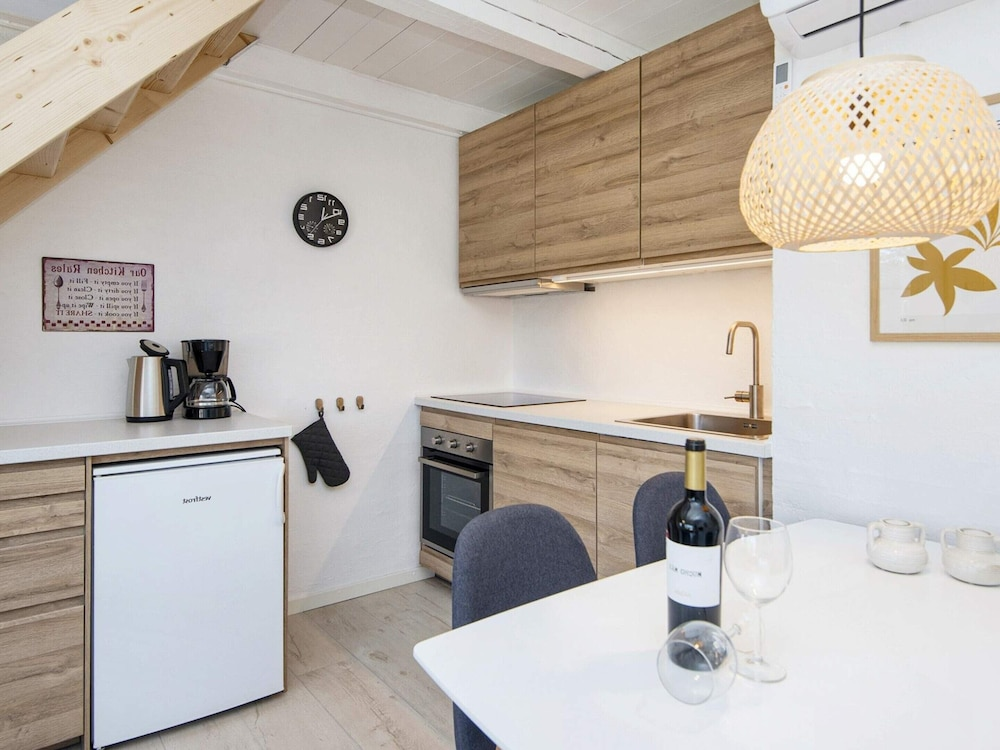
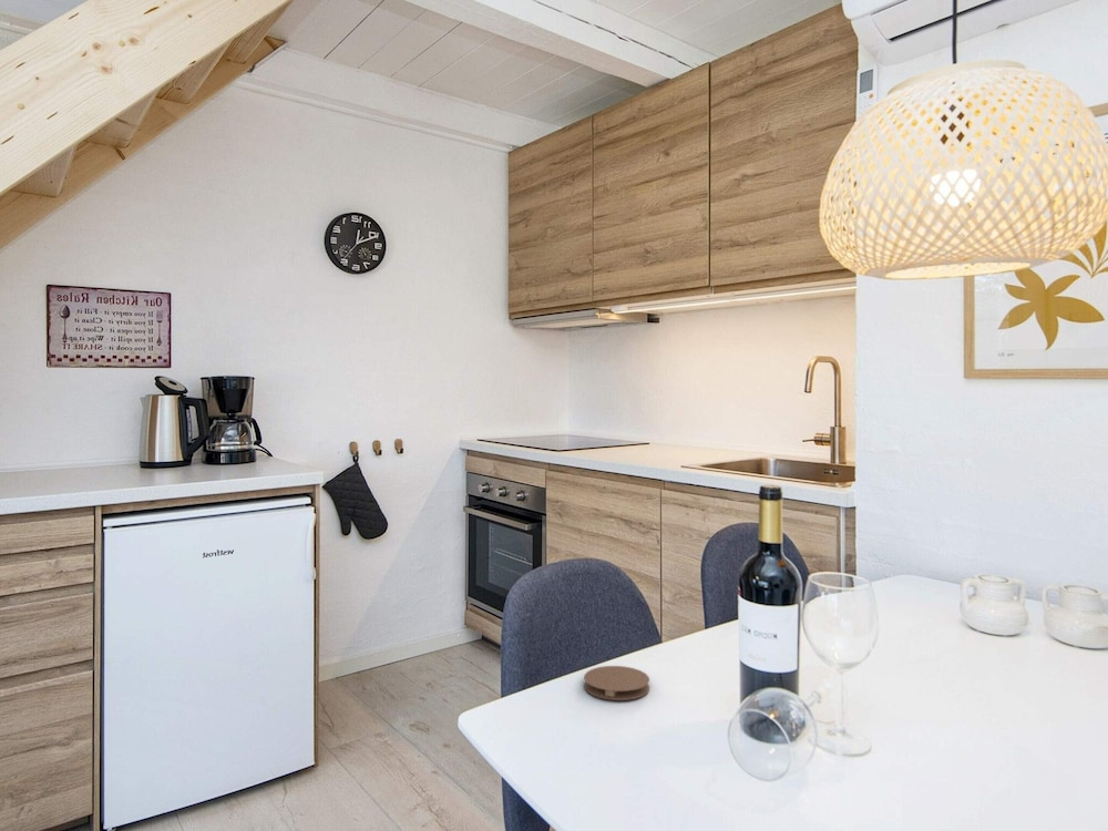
+ coaster (616, 681)
